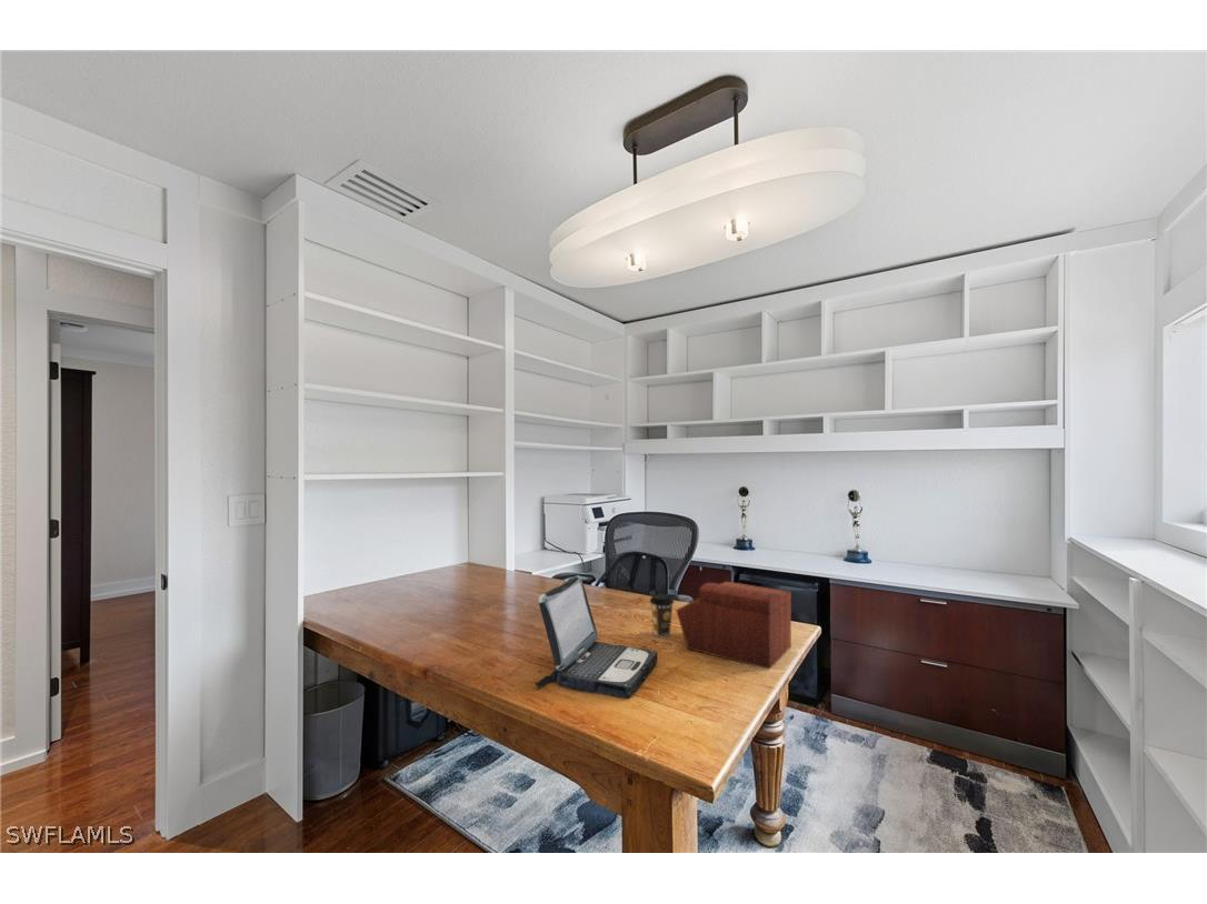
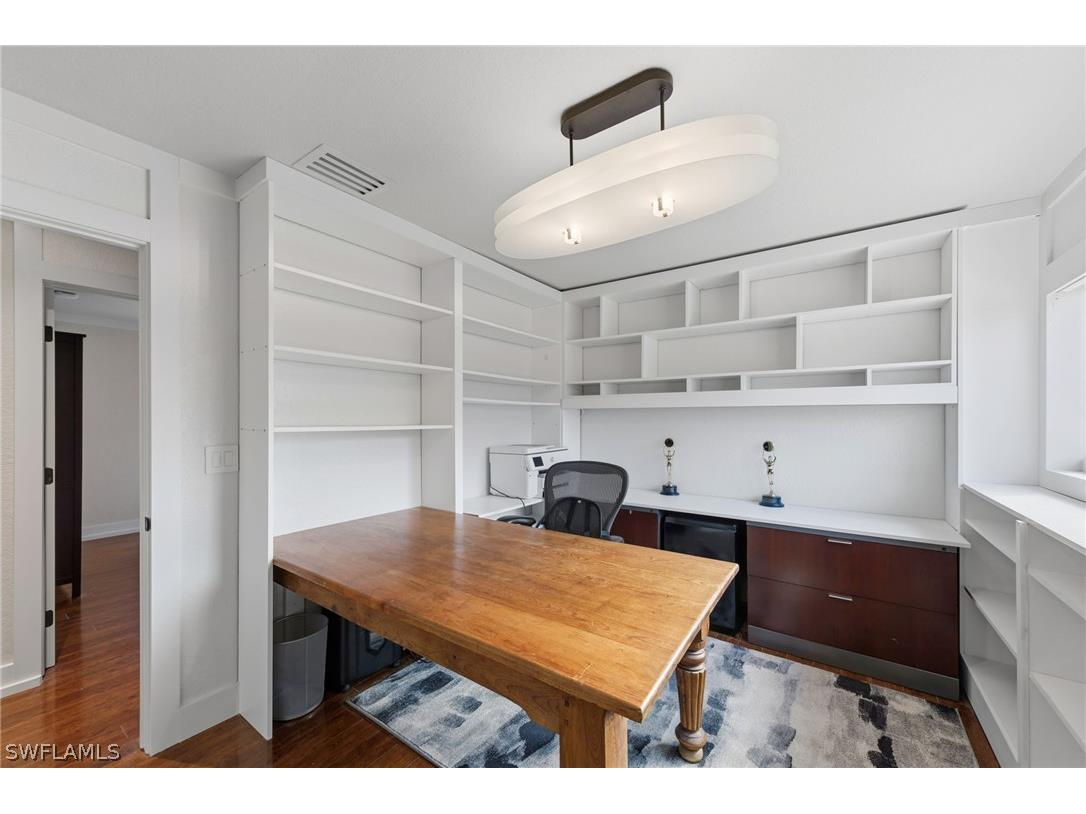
- coffee cup (661, 614)
- laptop (596, 630)
- sewing box (734, 614)
